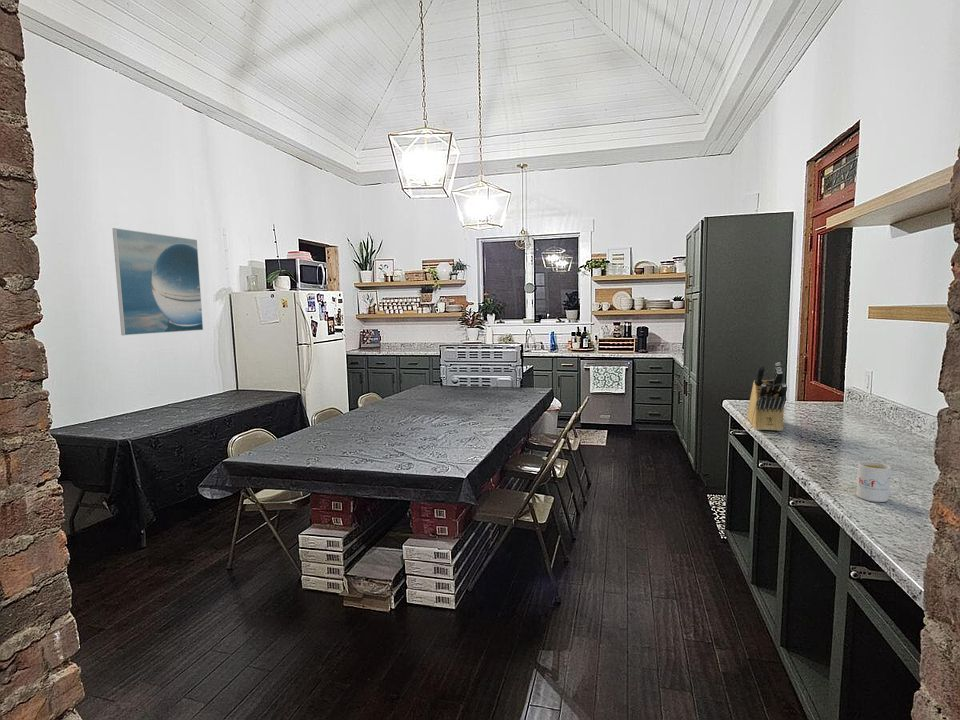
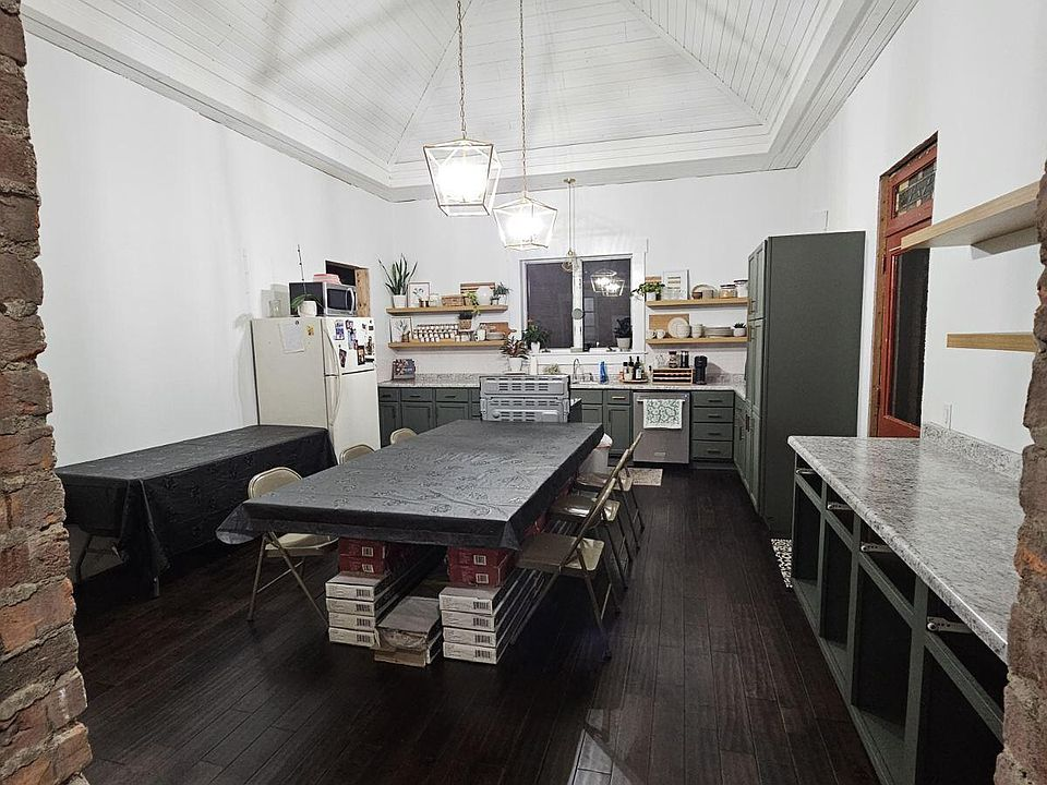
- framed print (162, 283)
- mug (879, 482)
- knife block (766, 393)
